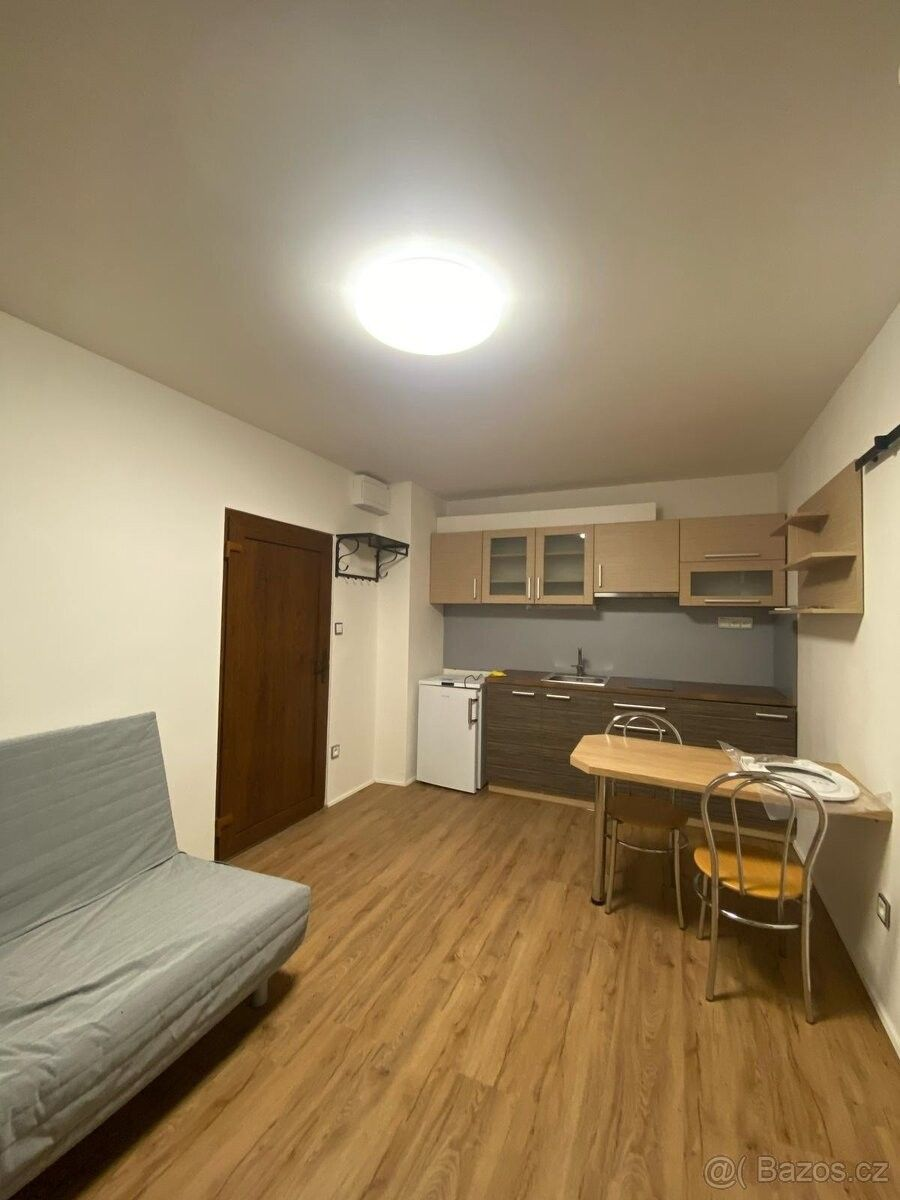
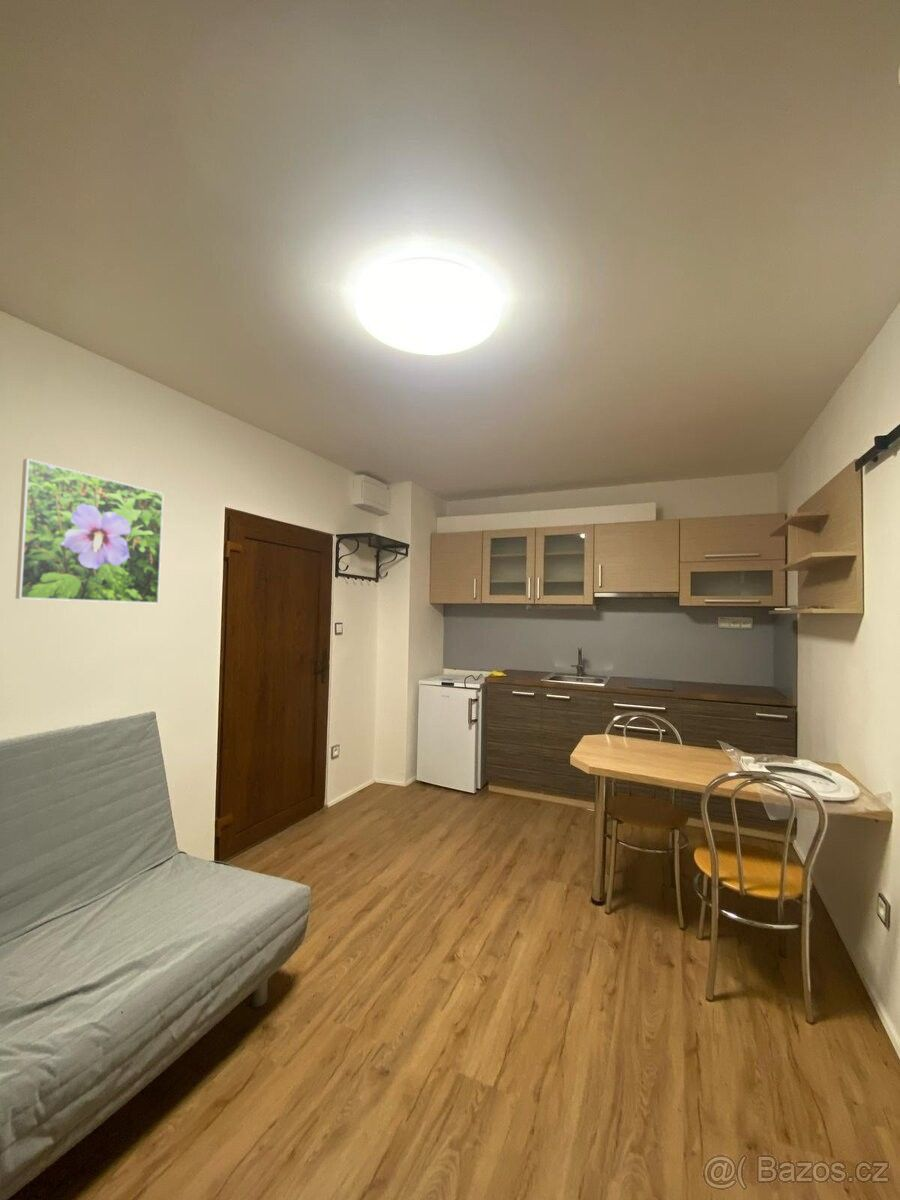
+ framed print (98, 539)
